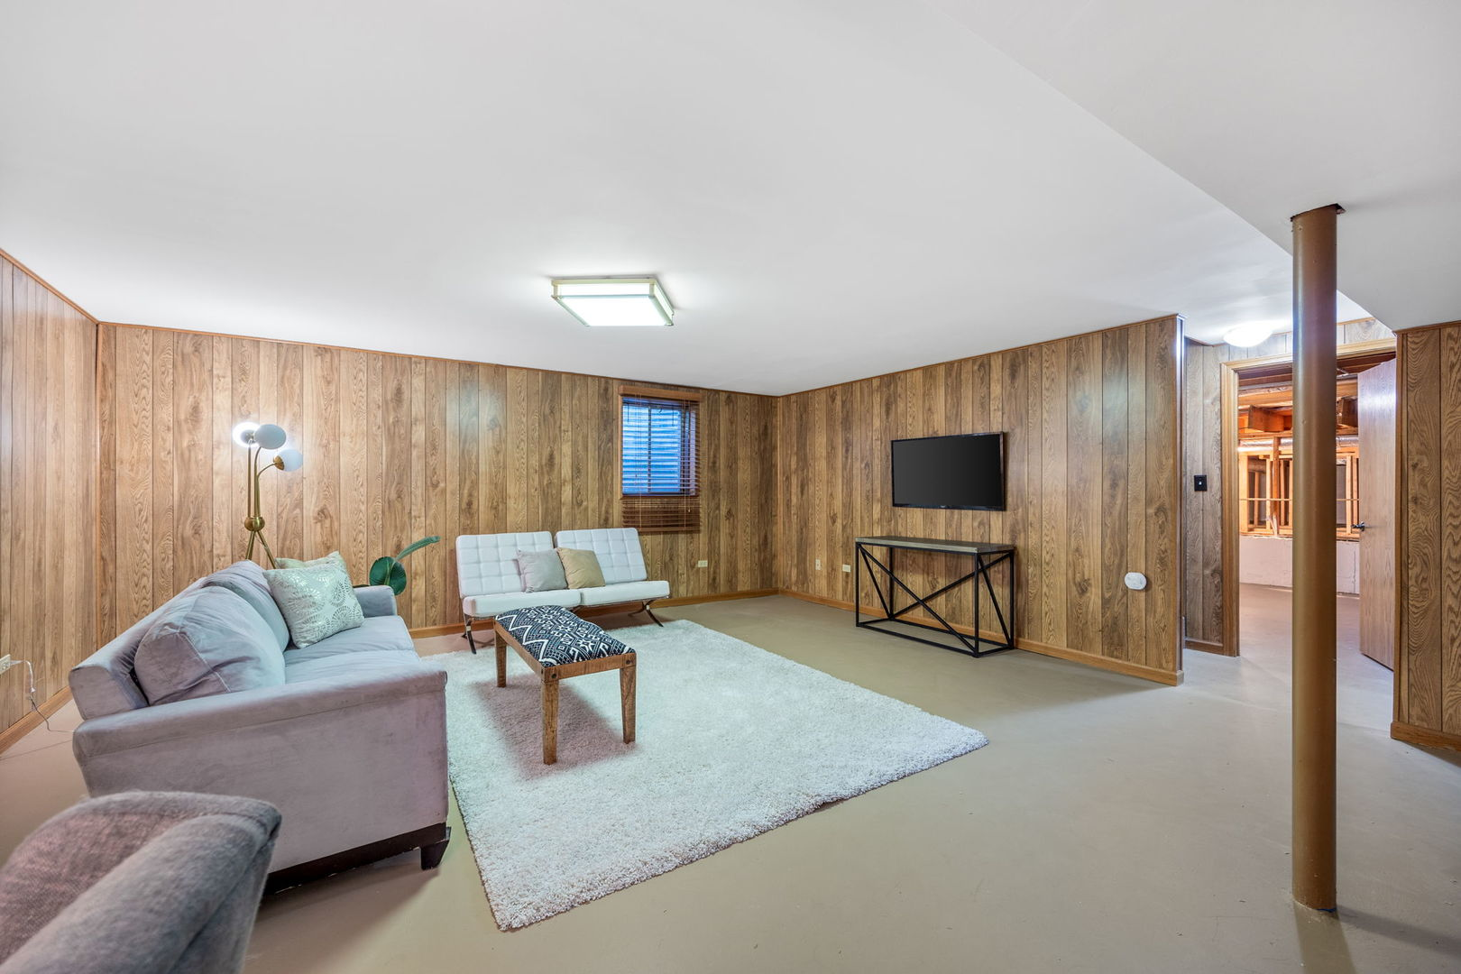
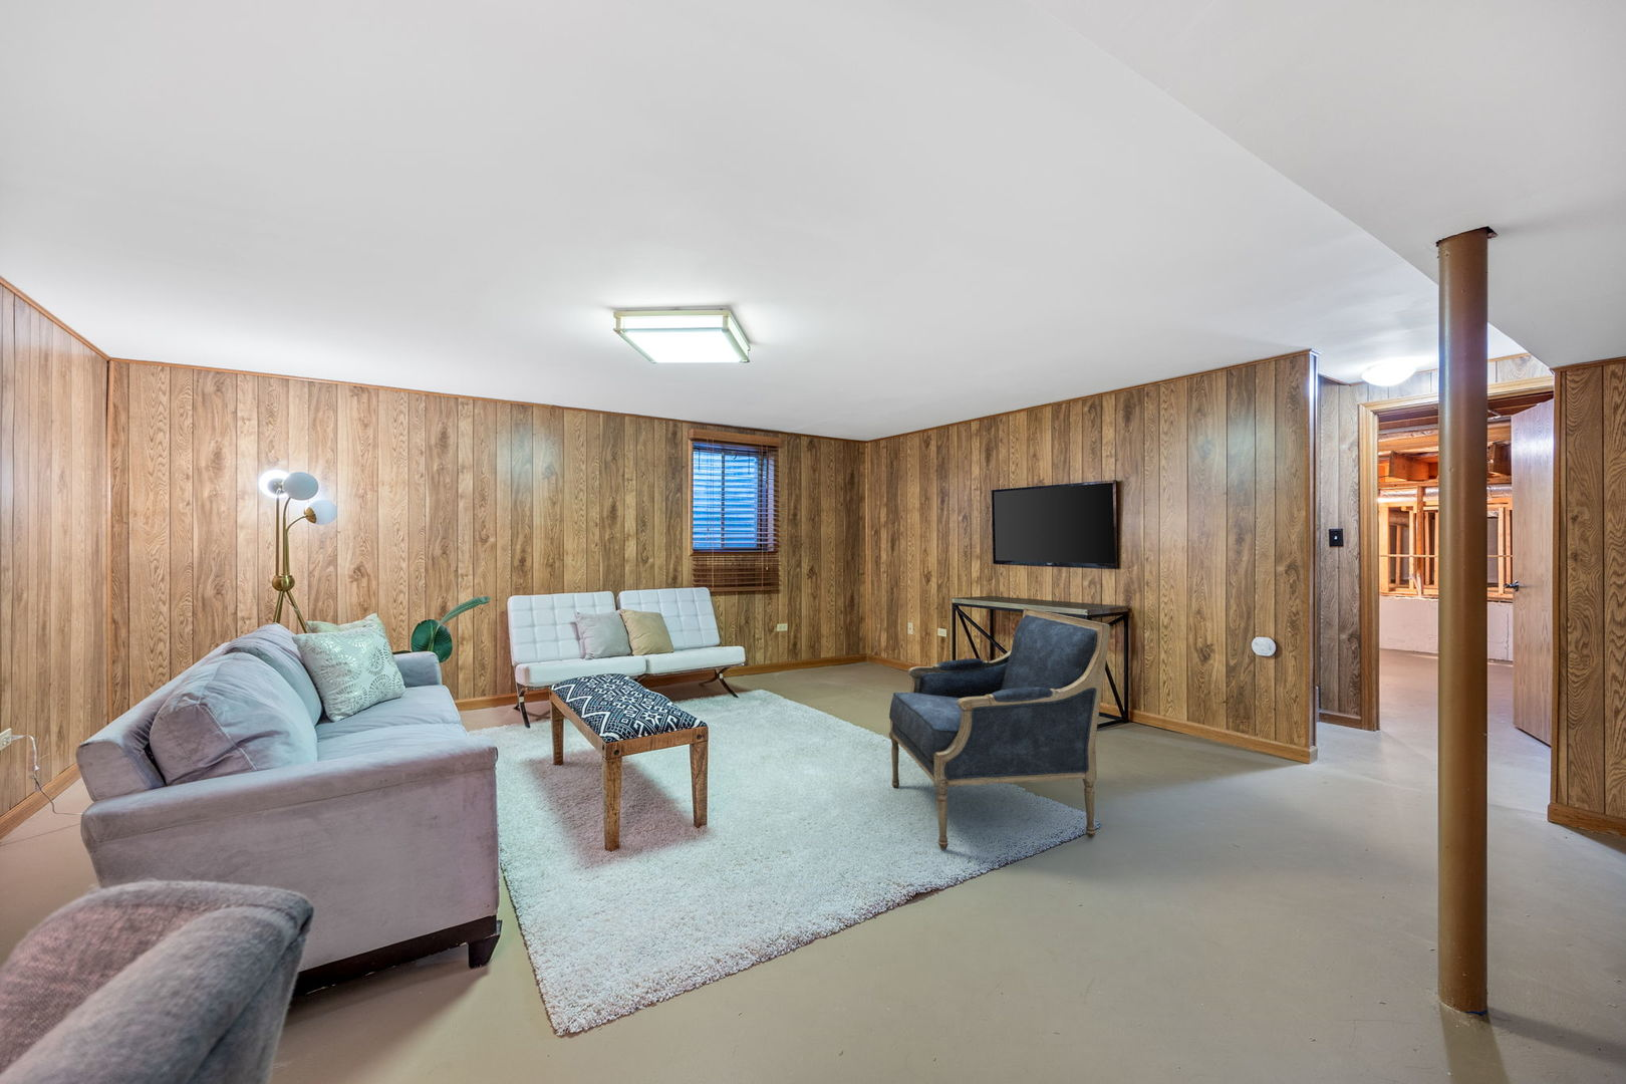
+ armchair (987, 713)
